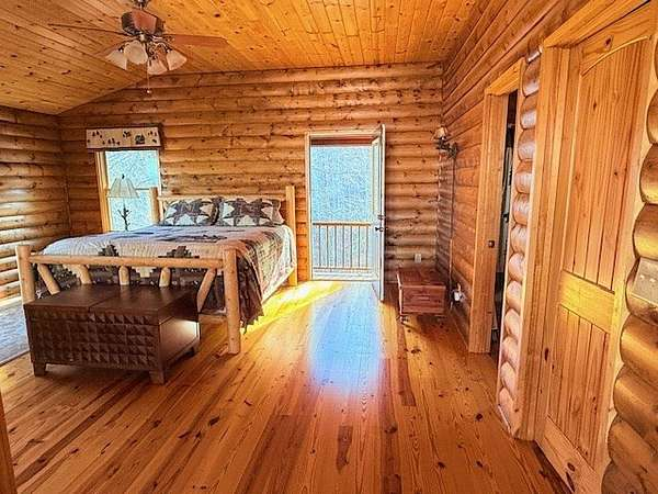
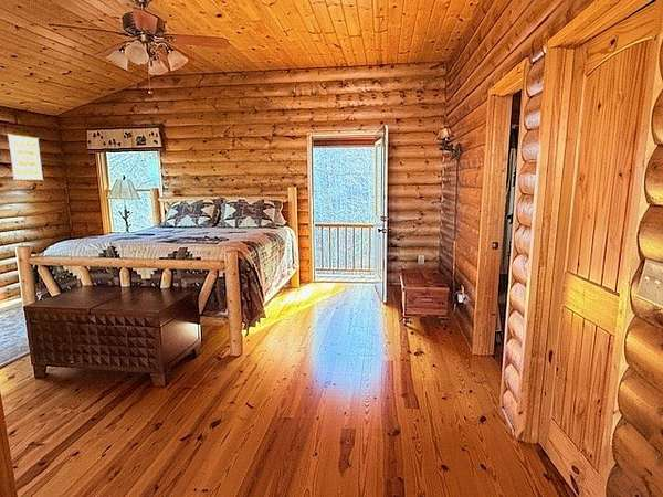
+ wall art (25, 158)
